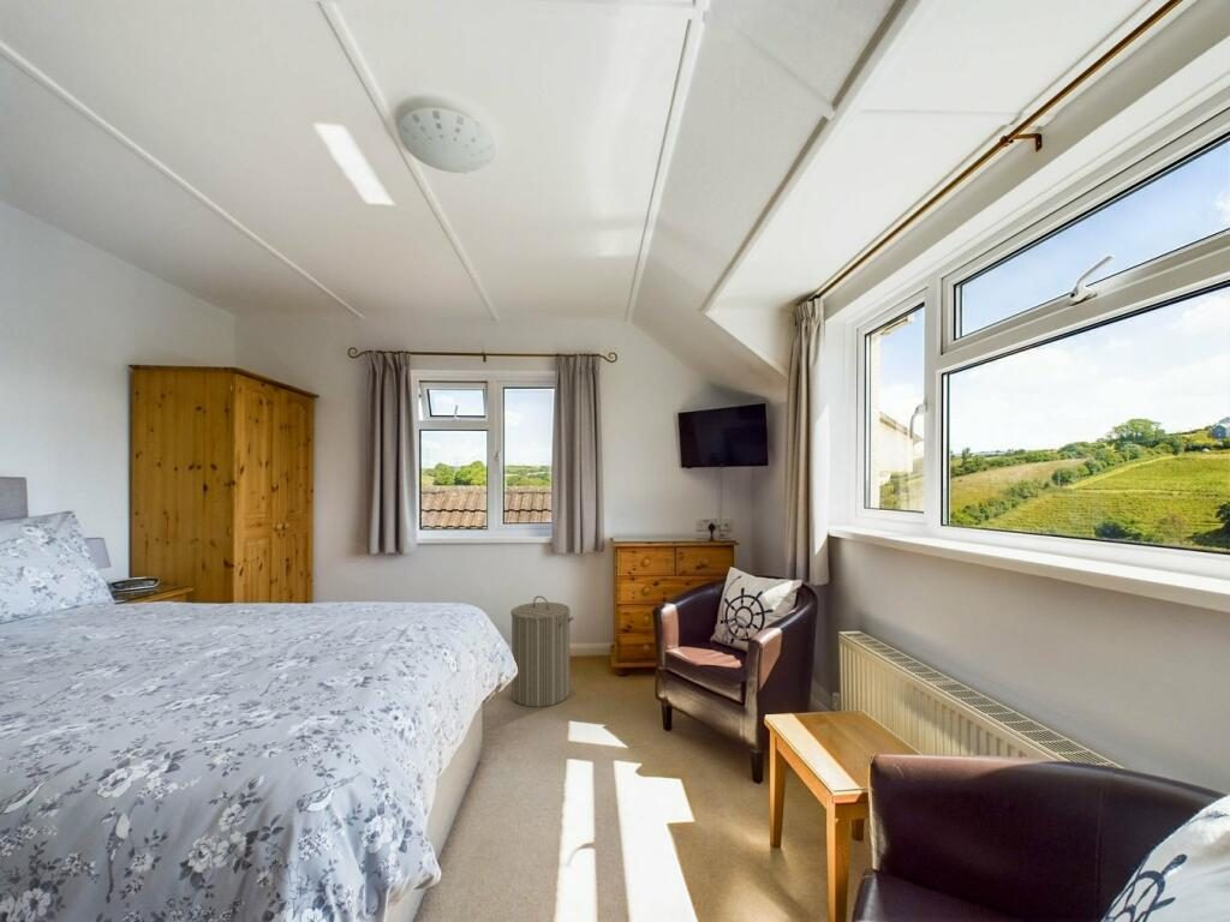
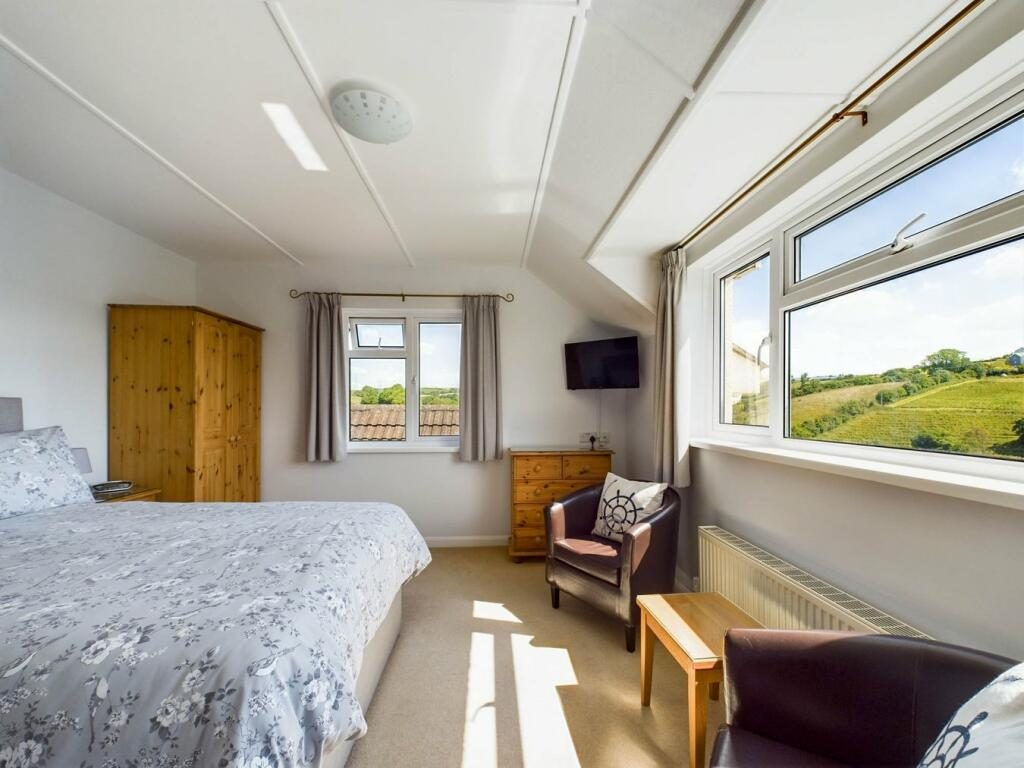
- laundry hamper (541, 645)
